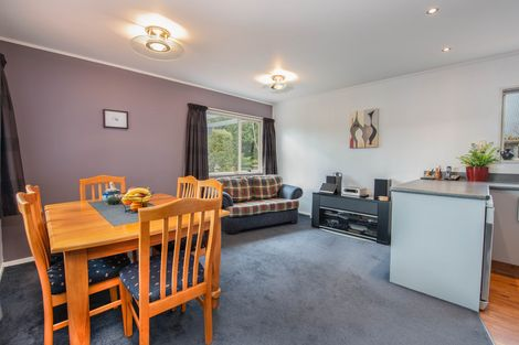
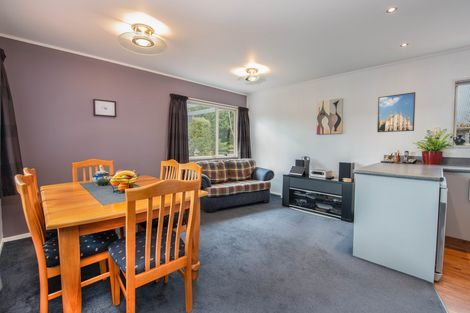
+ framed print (395, 113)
